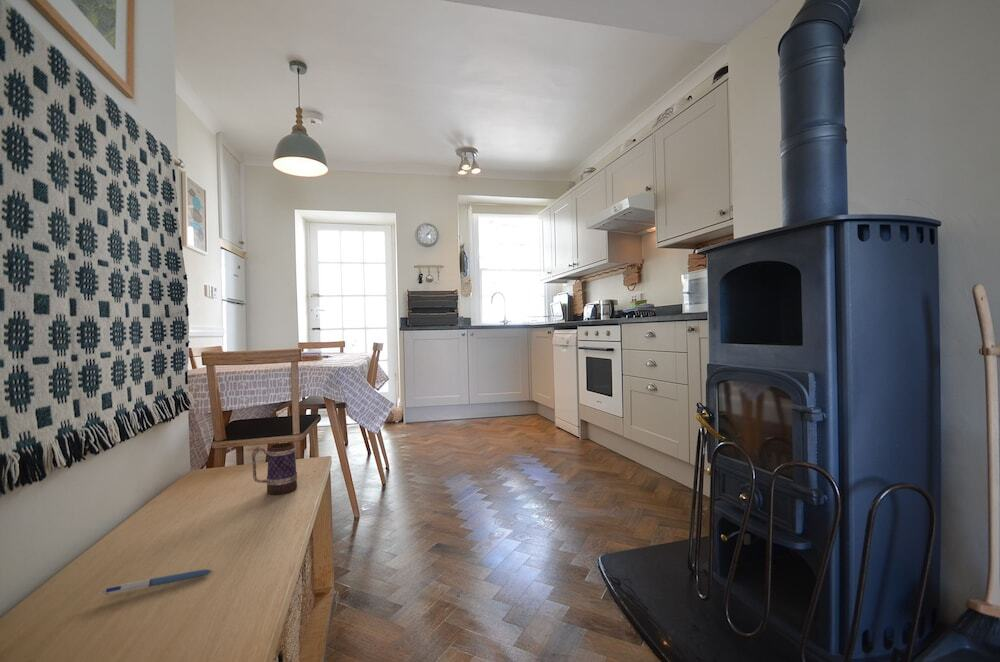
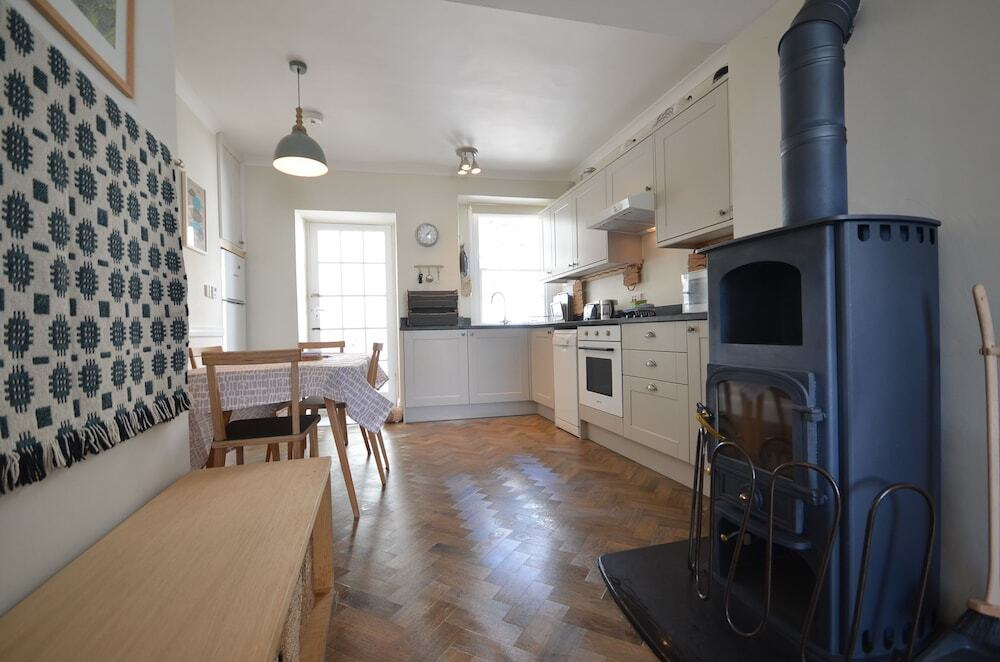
- mug (275, 468)
- pen (159, 581)
